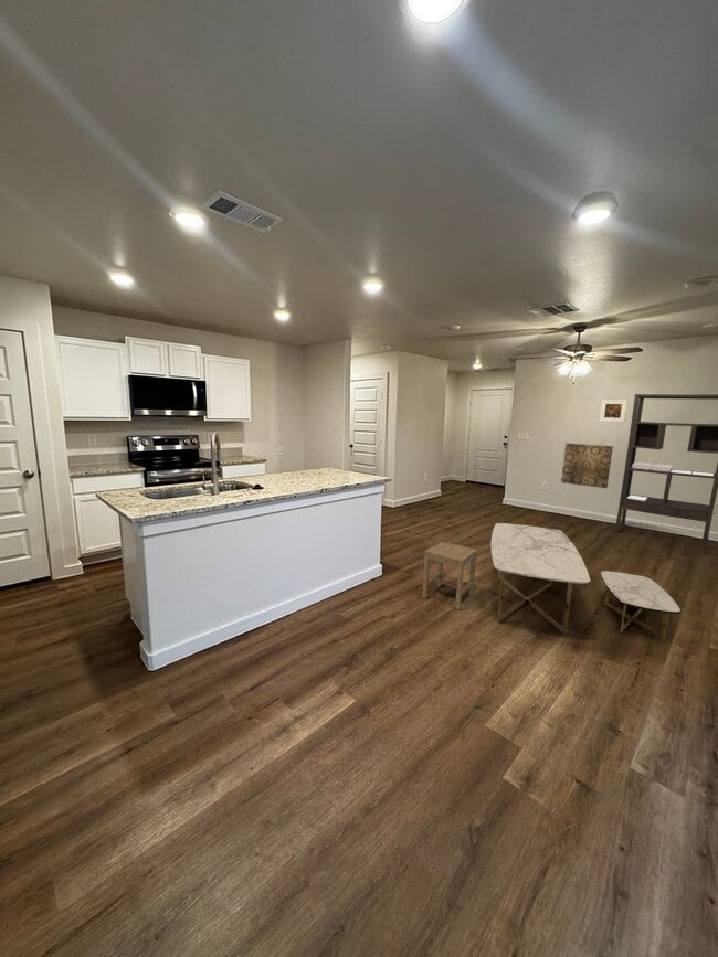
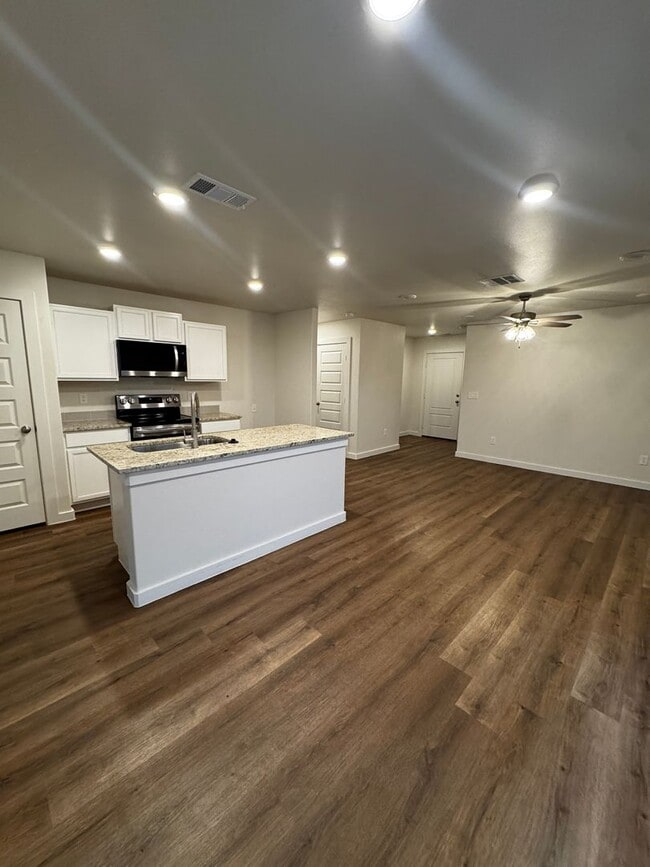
- stool (442, 572)
- coffee table (571, 581)
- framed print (612, 411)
- wall art (585, 465)
- shelving unit (669, 467)
